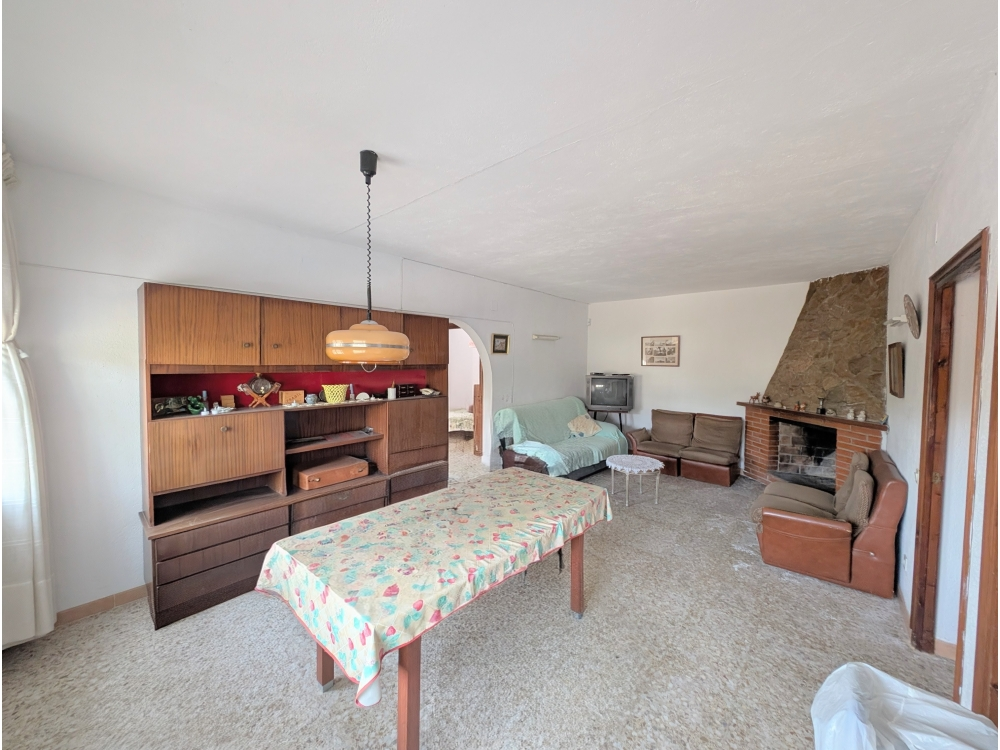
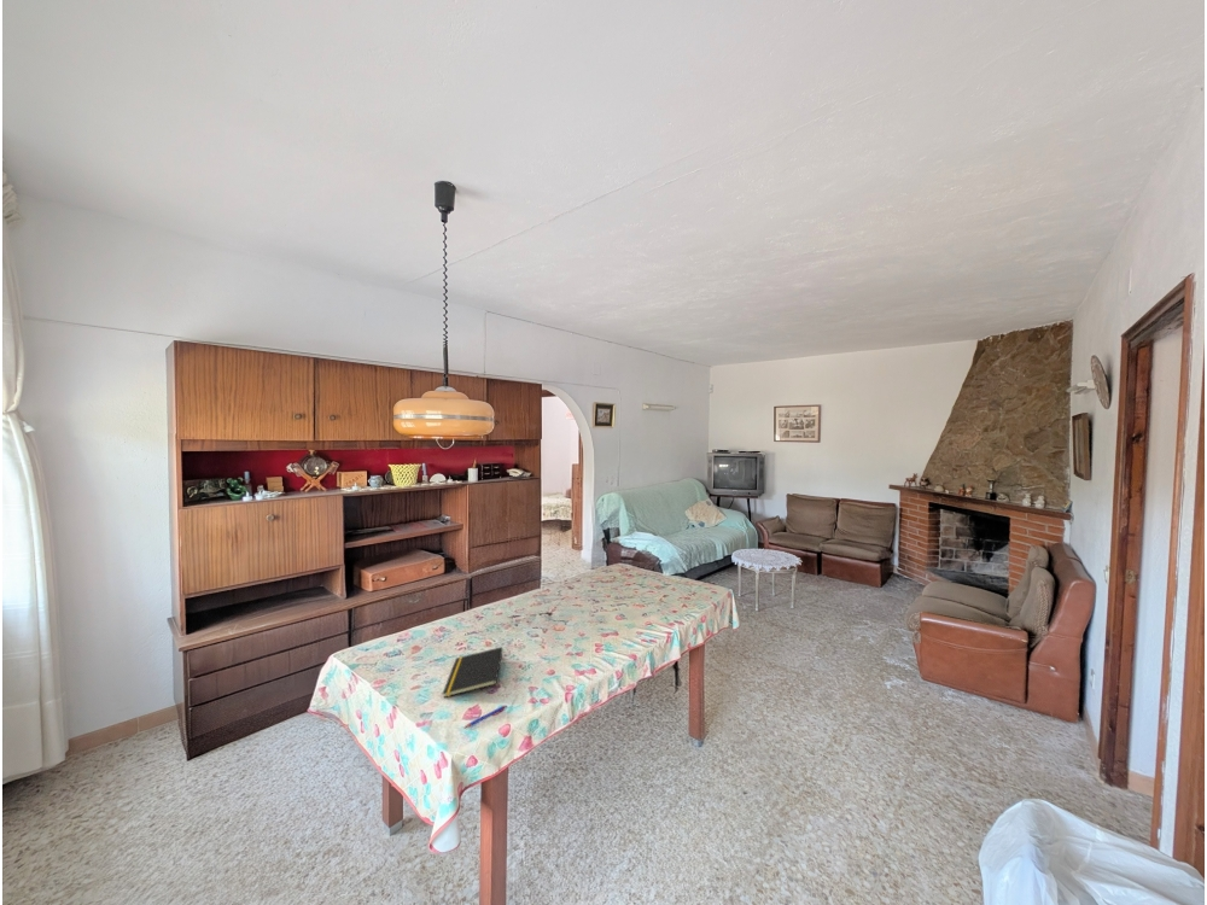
+ pen (485, 716)
+ notepad (474, 670)
